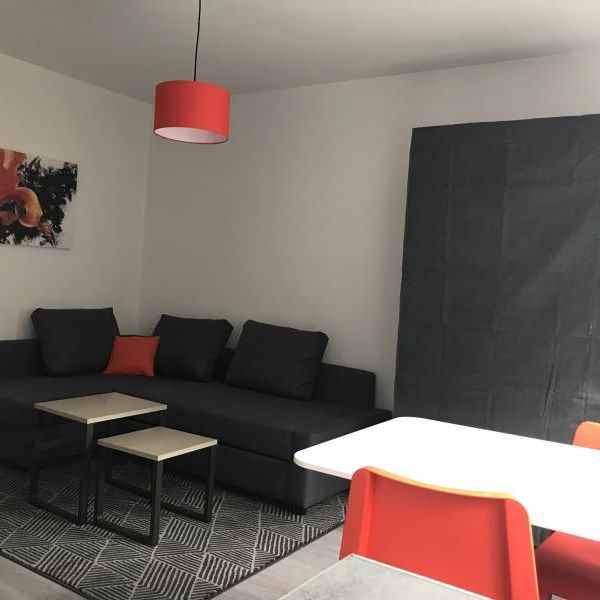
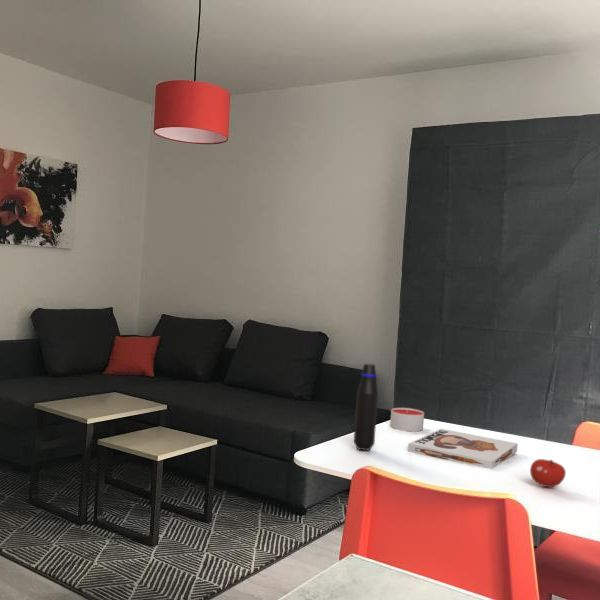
+ candle (407, 418)
+ fruit (547, 472)
+ board game (463, 447)
+ water bottle (366, 406)
